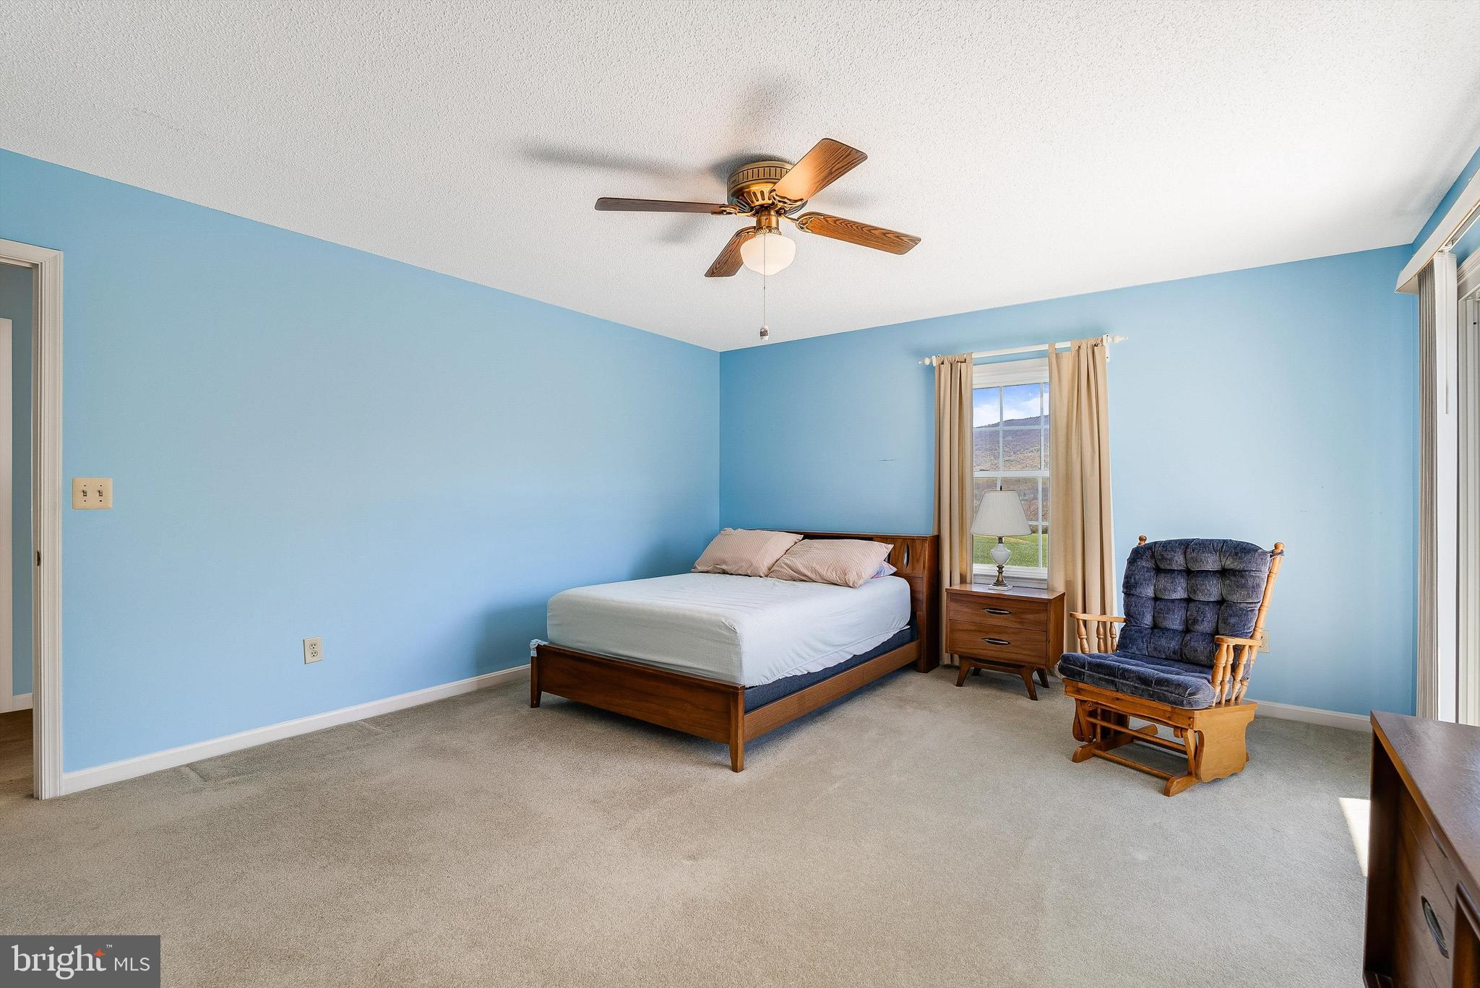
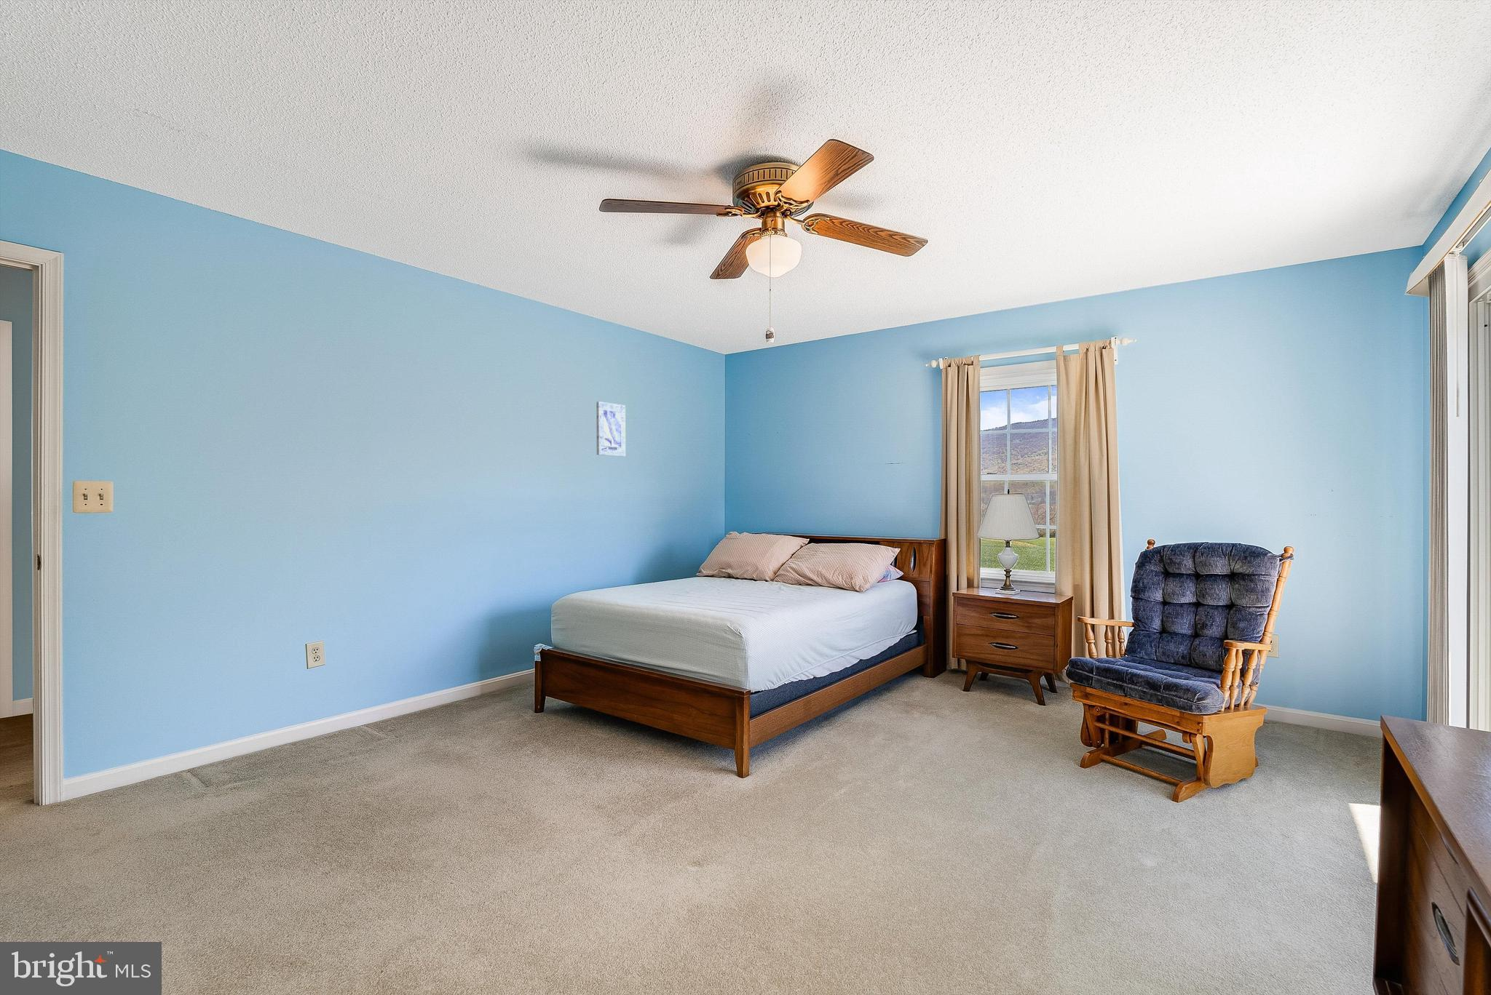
+ wall art (611, 429)
